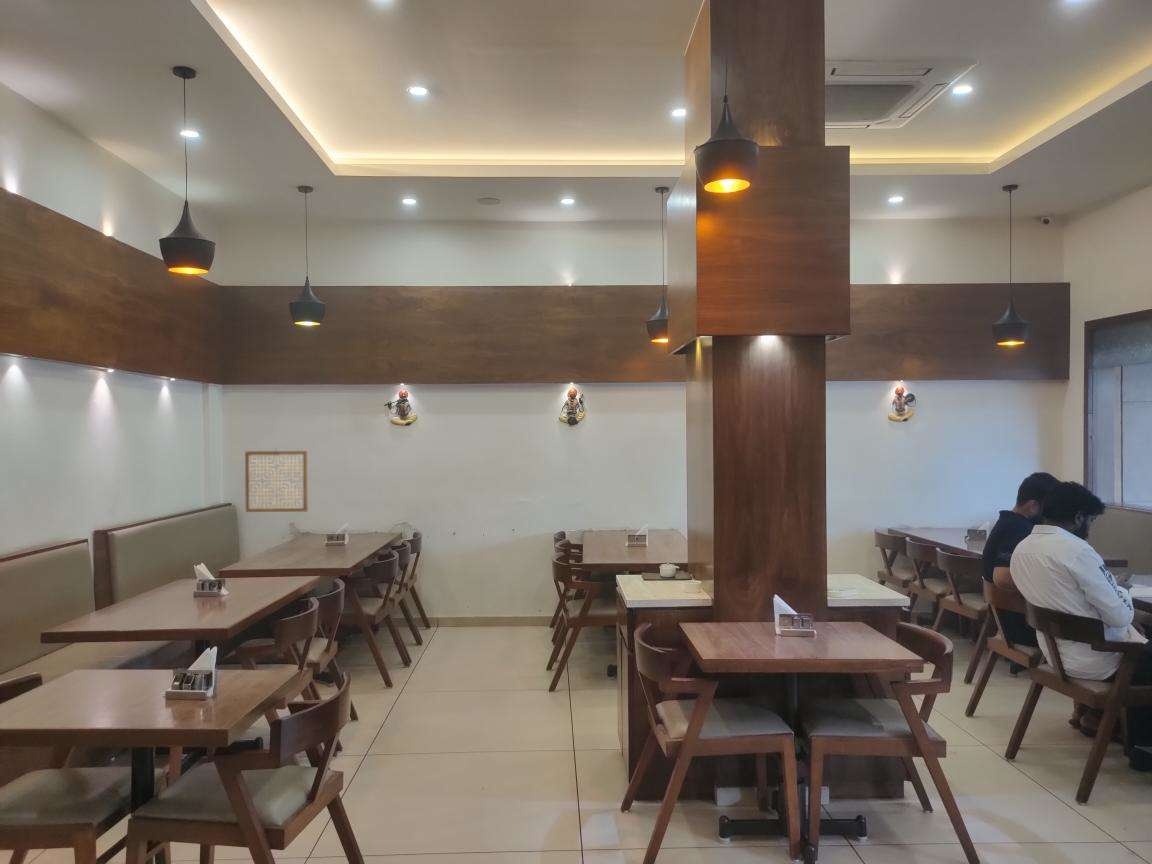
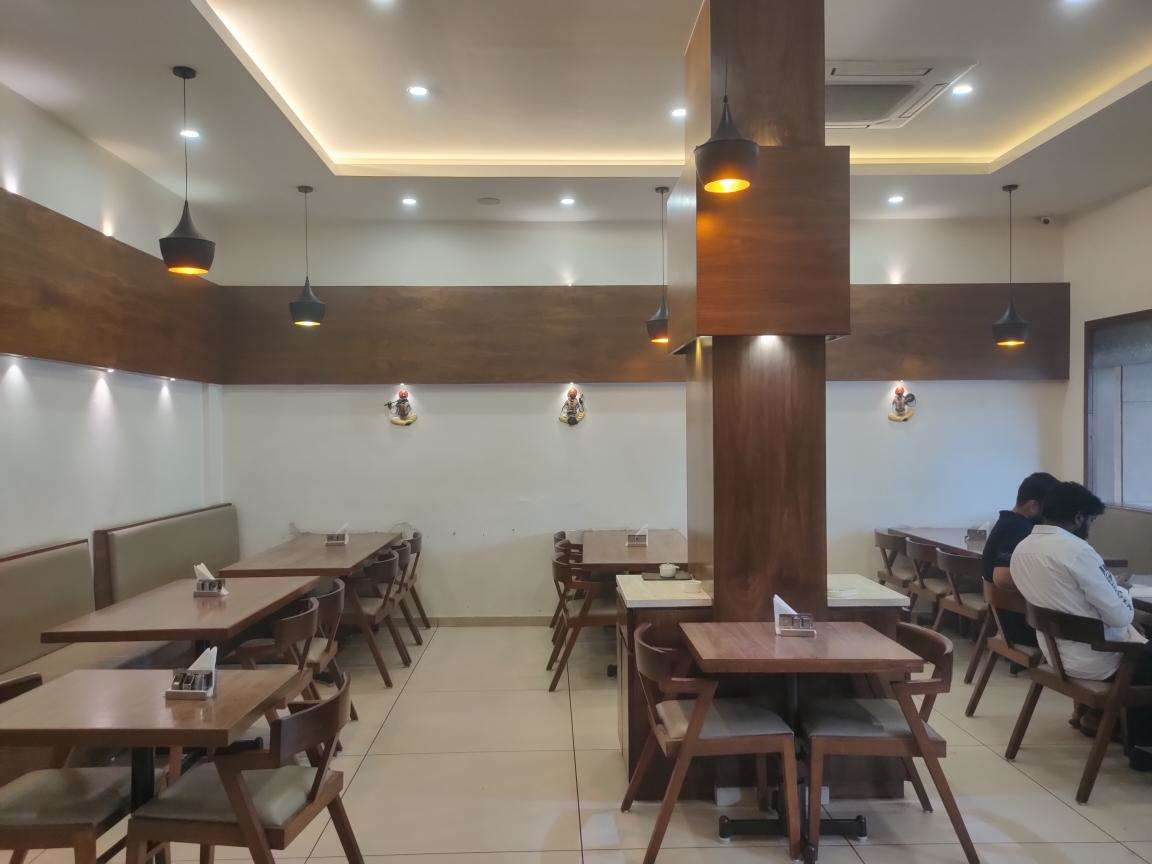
- wall art (276, 479)
